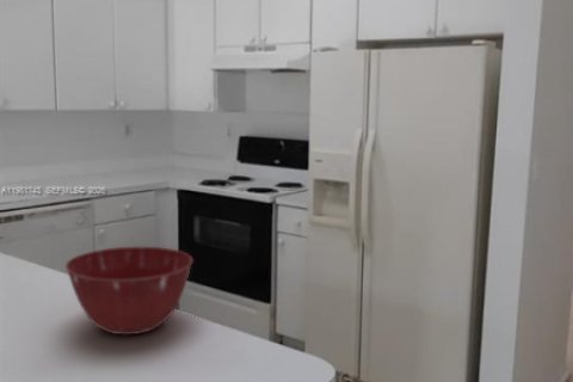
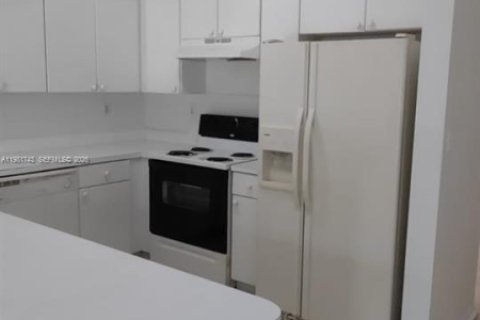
- mixing bowl (130, 292)
